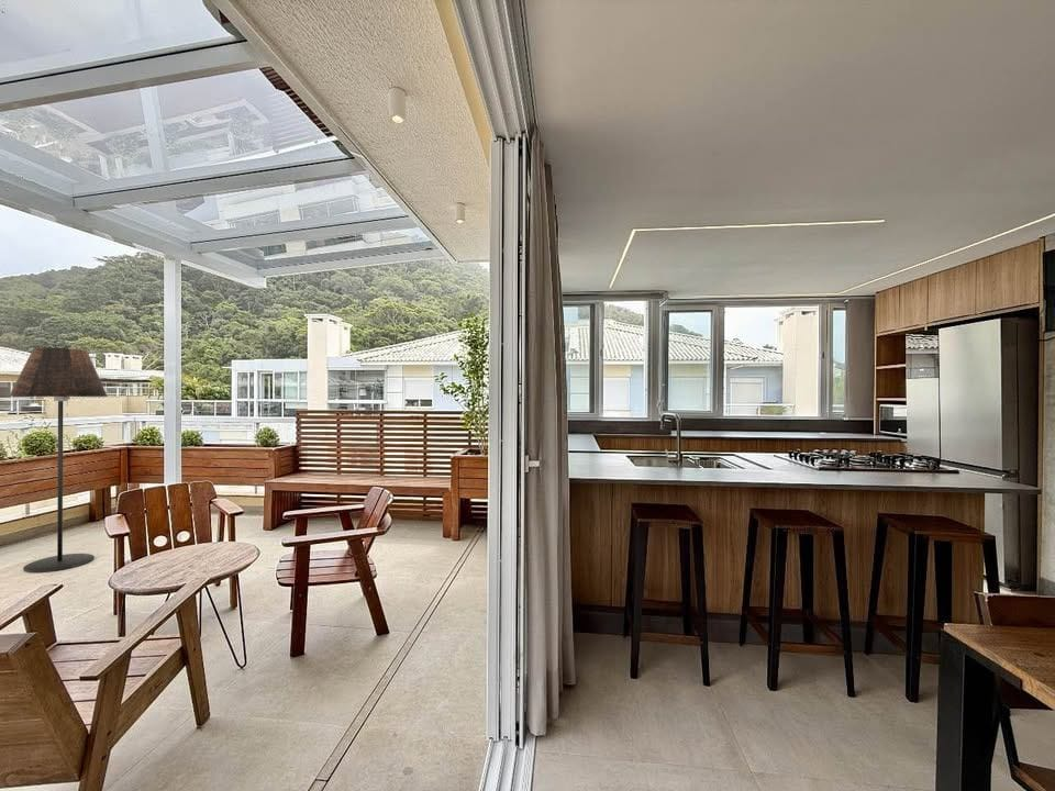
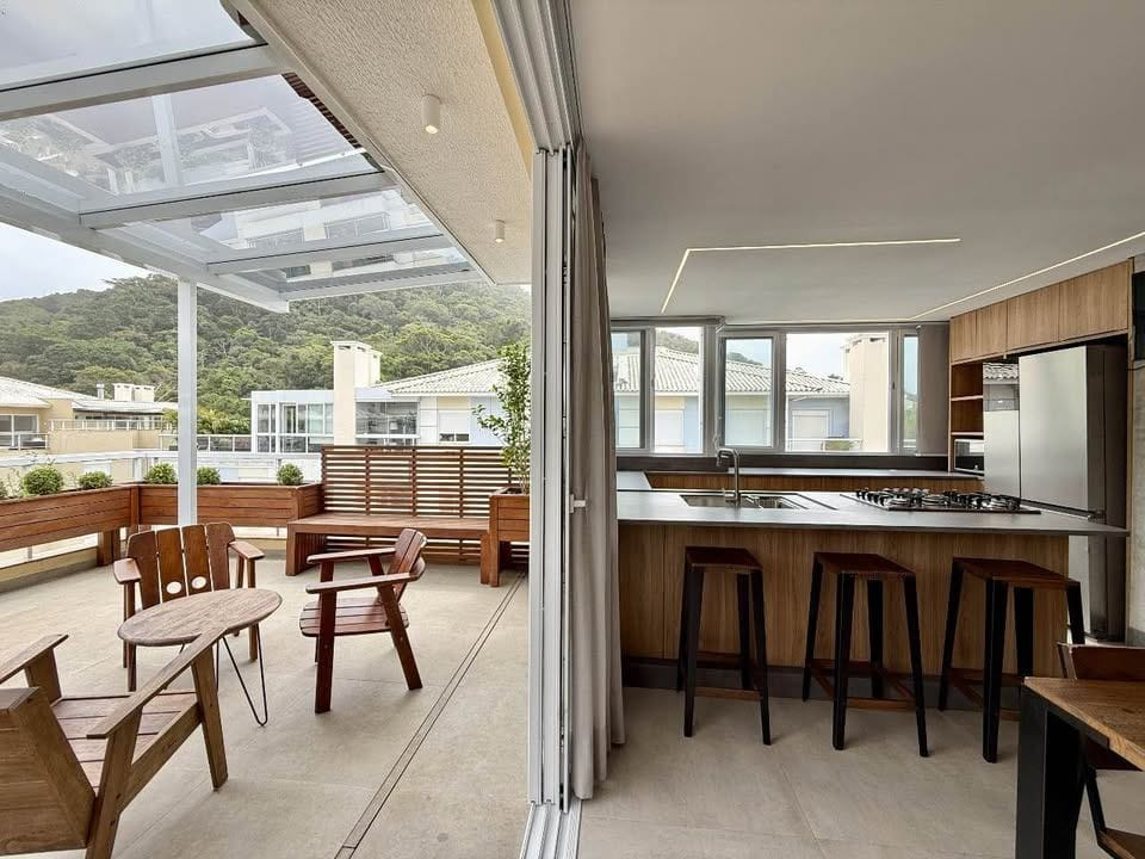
- floor lamp (59, 456)
